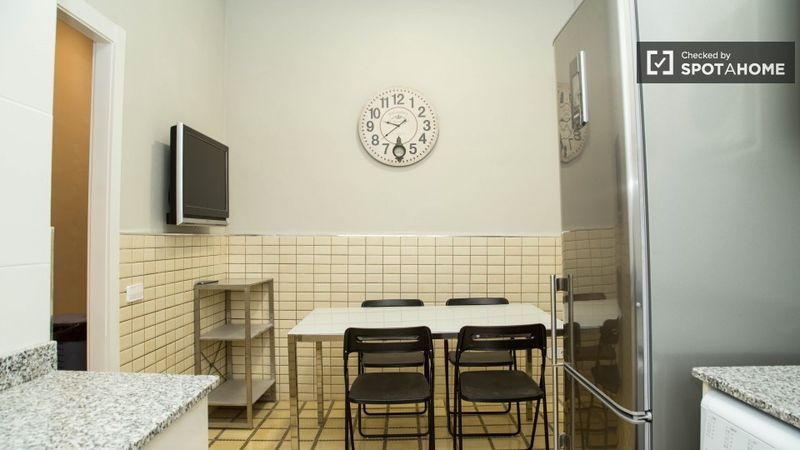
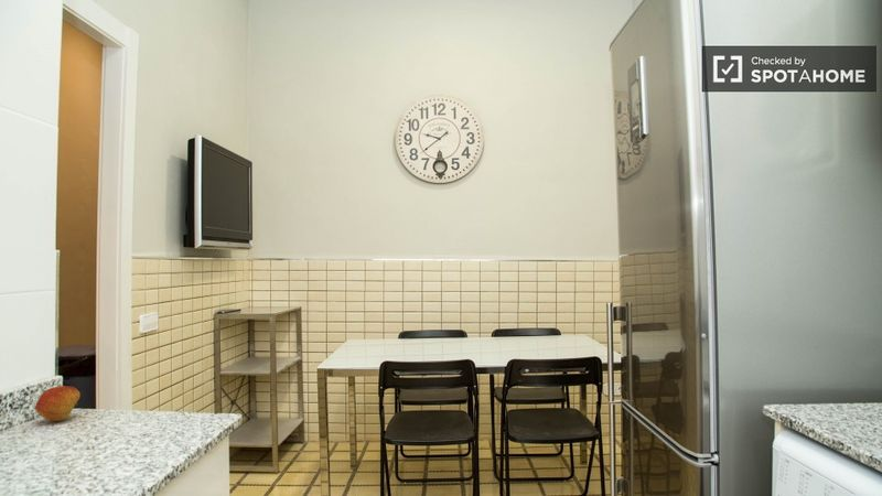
+ fruit (57, 402)
